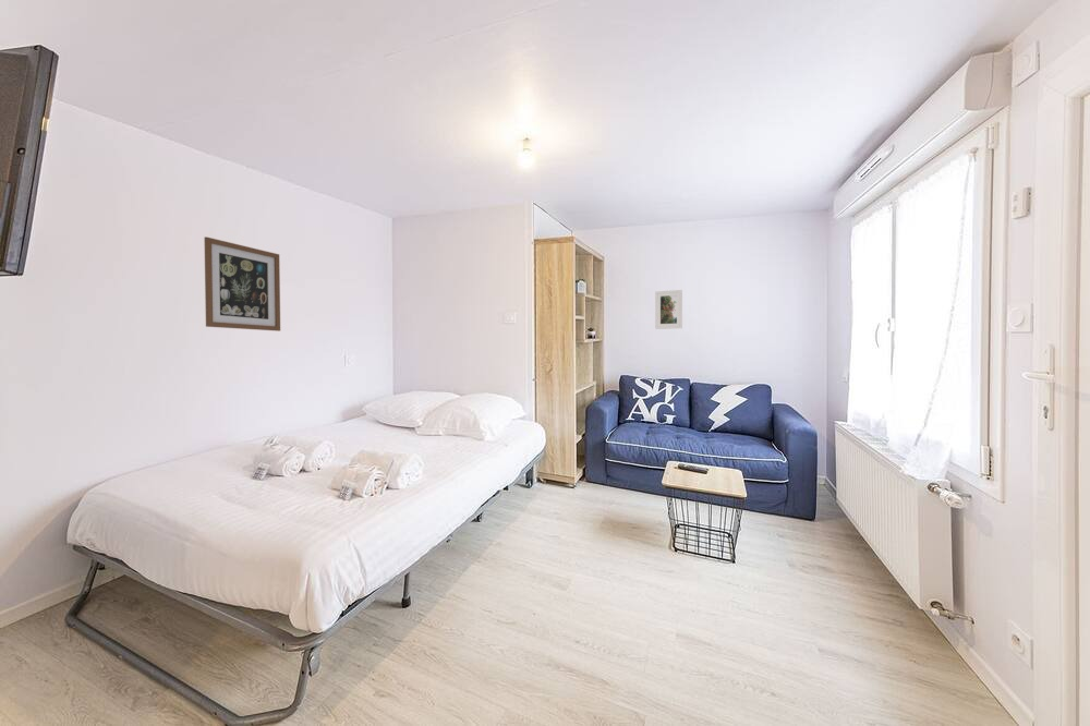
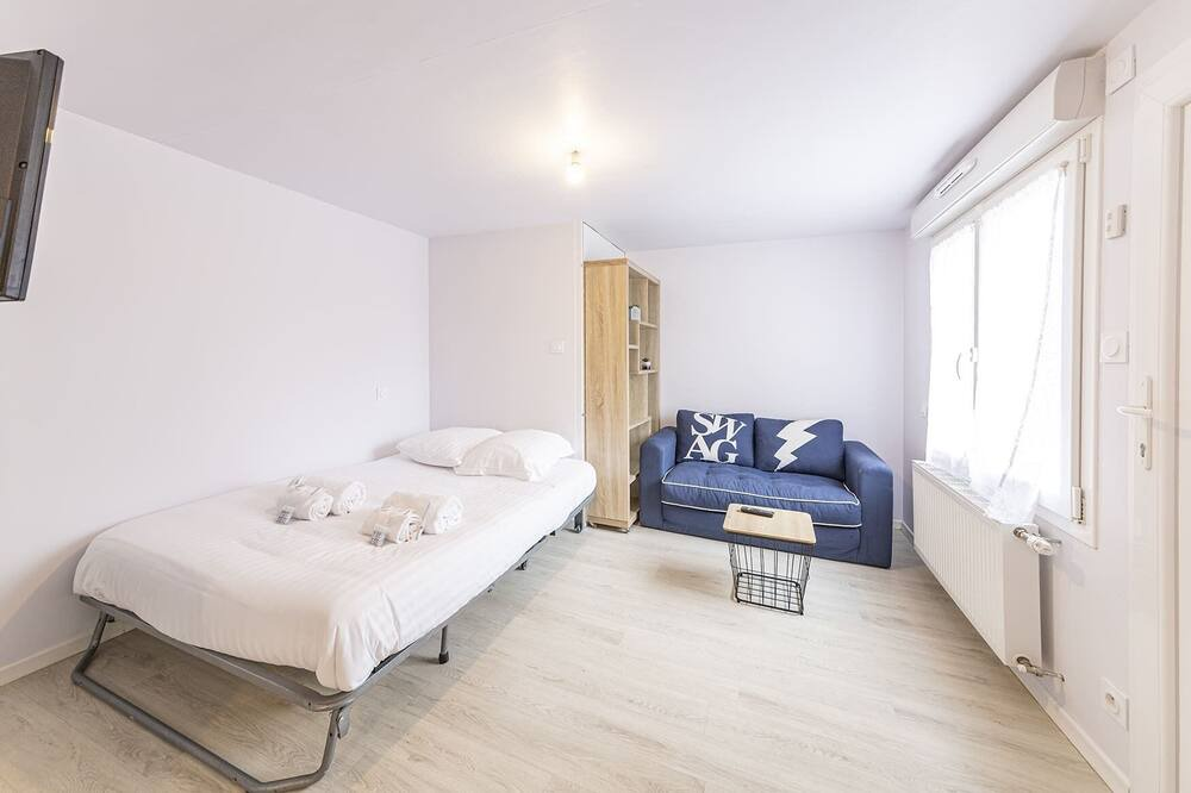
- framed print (668, 310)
- wall art (245, 287)
